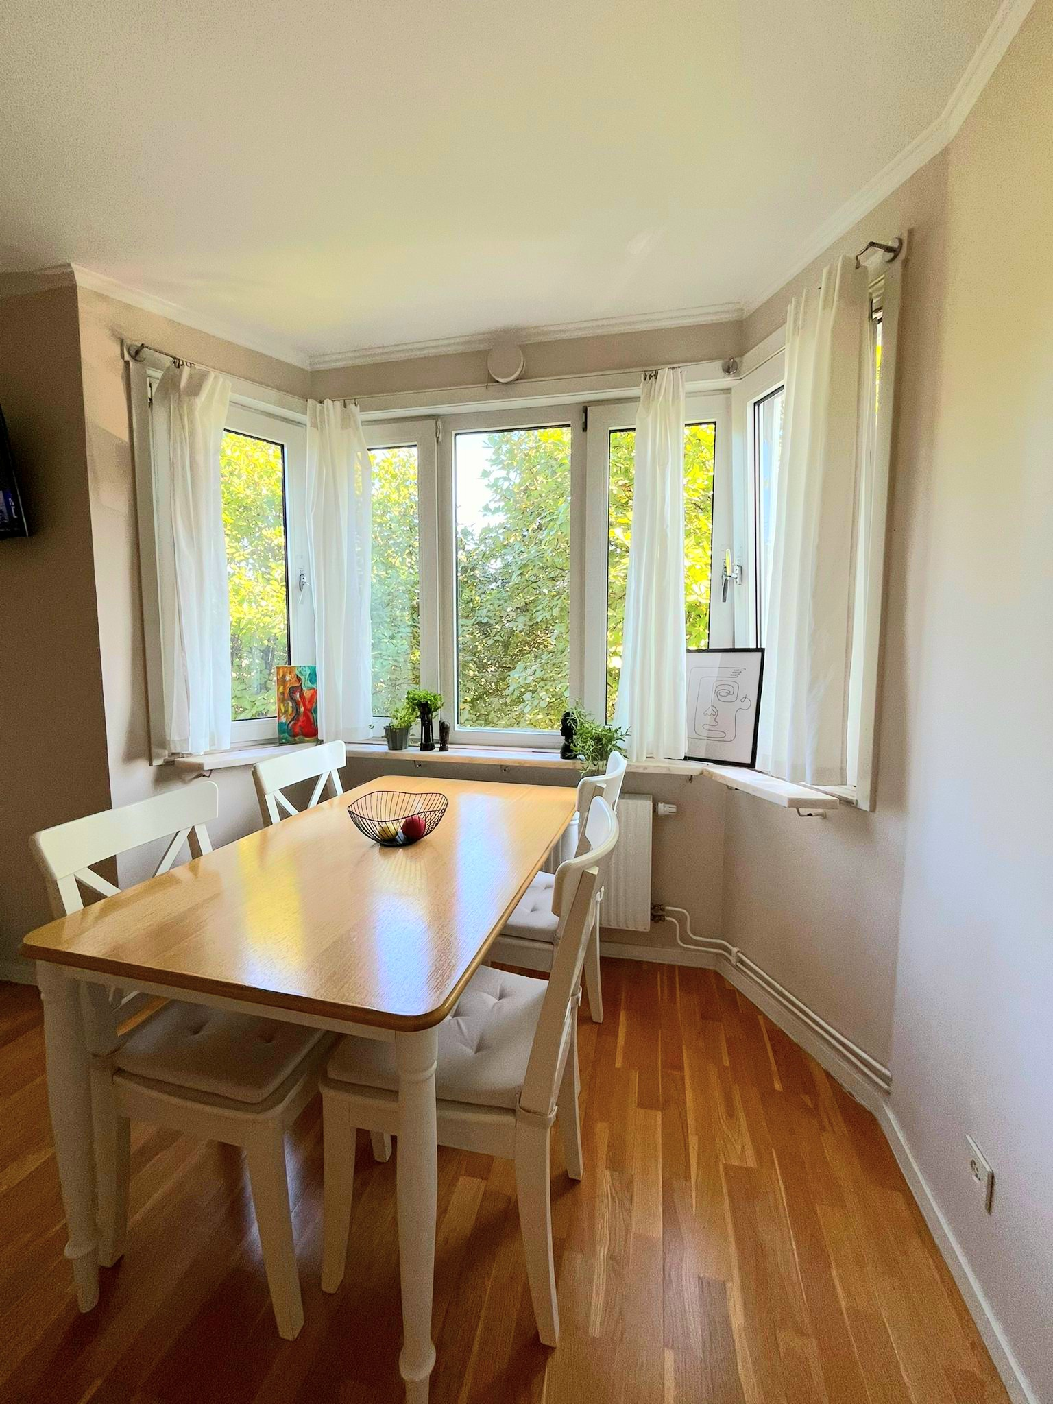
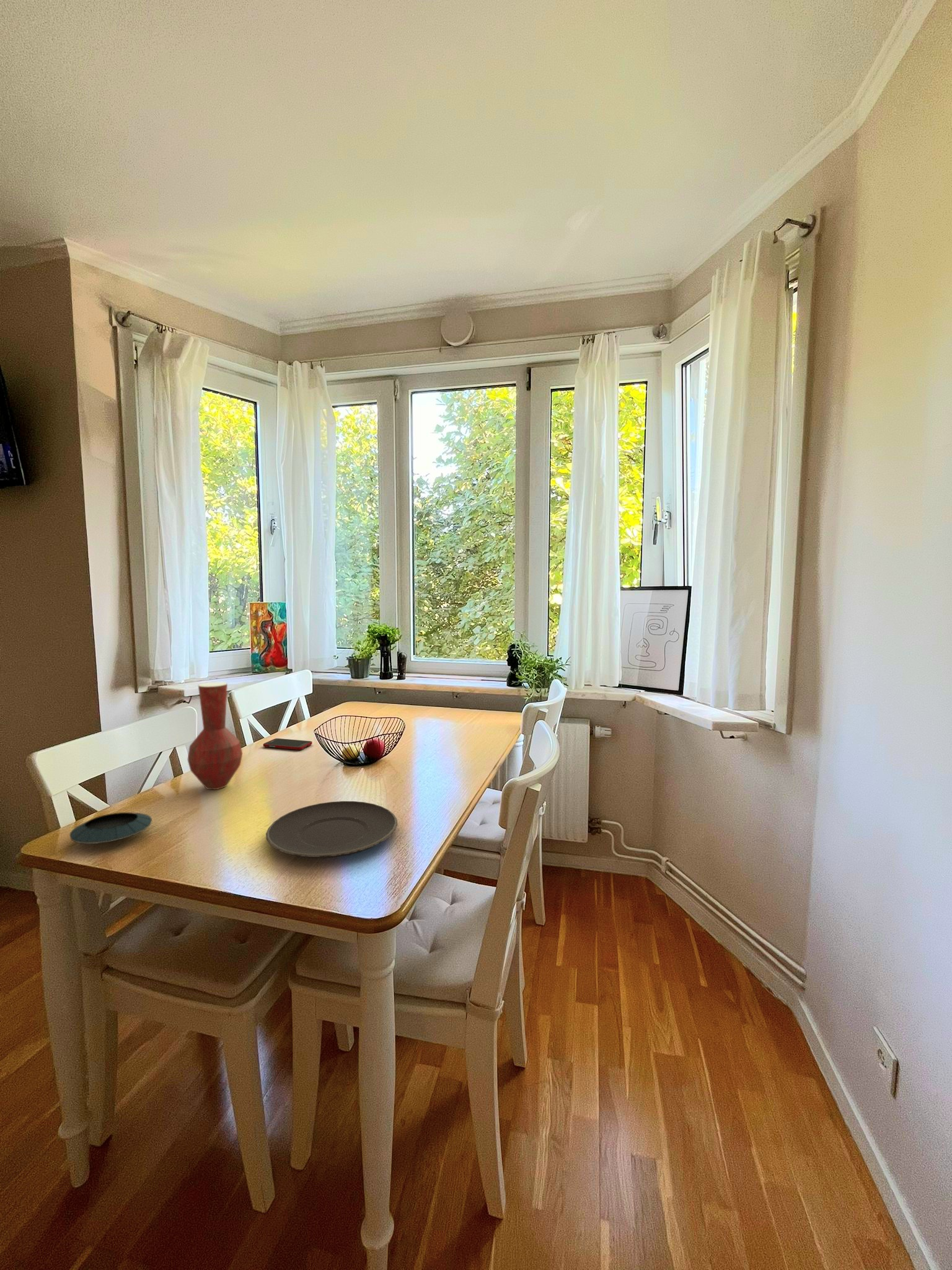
+ cell phone (288, 744)
+ saucer (112, 825)
+ plate (333, 829)
+ vase (214, 735)
